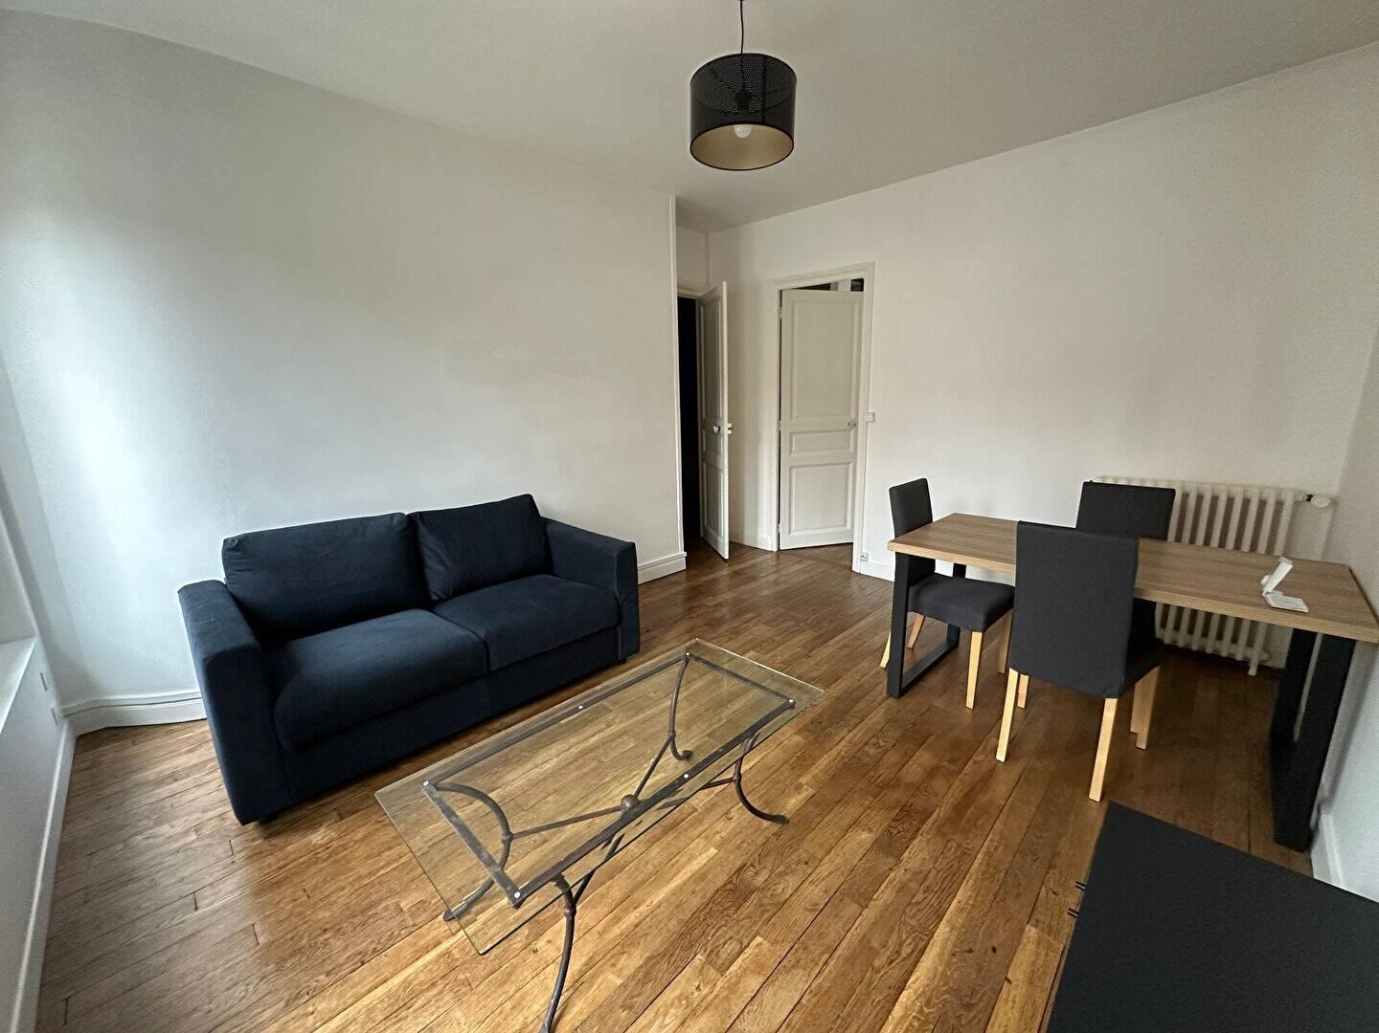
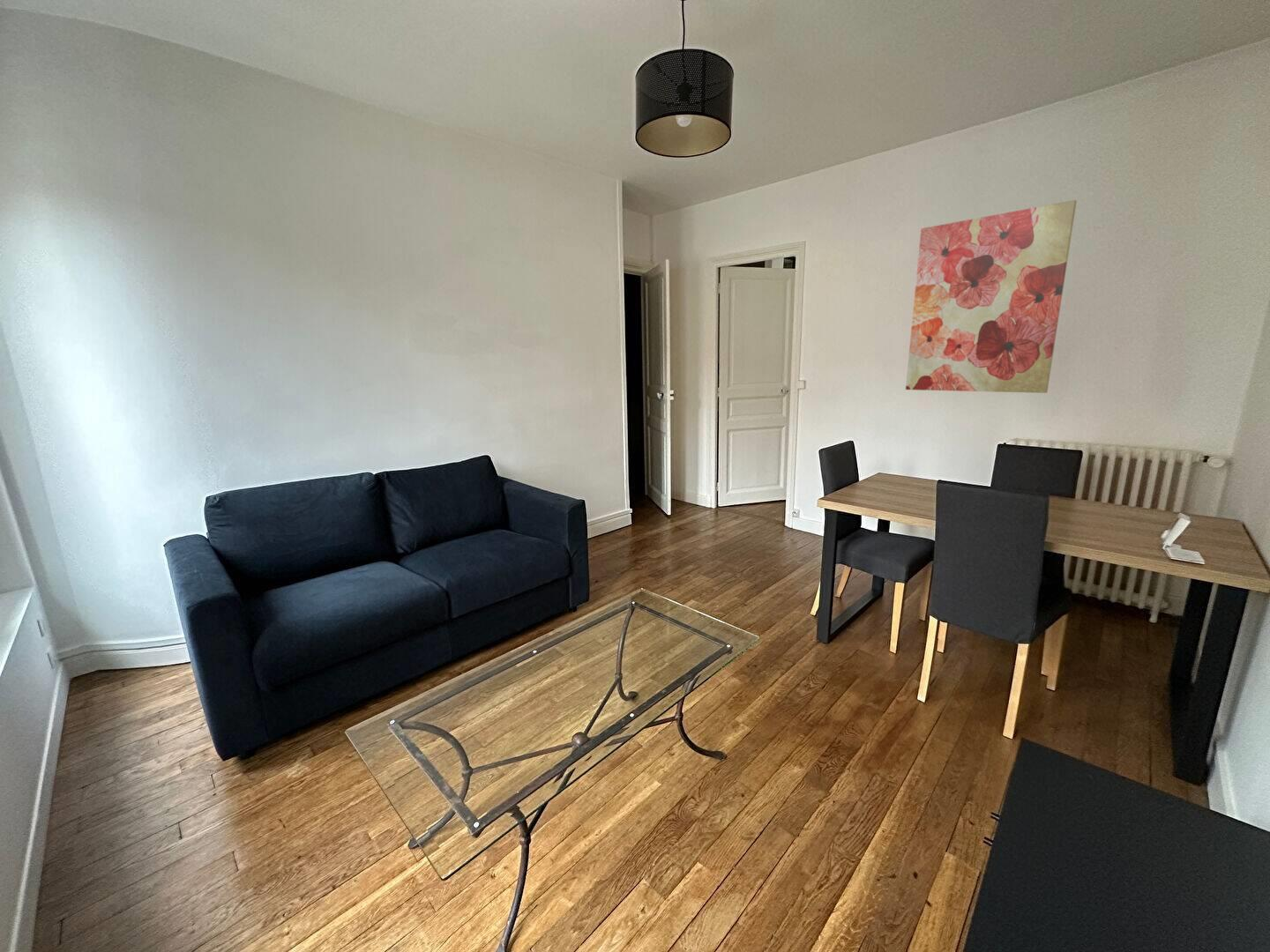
+ wall art (981, 306)
